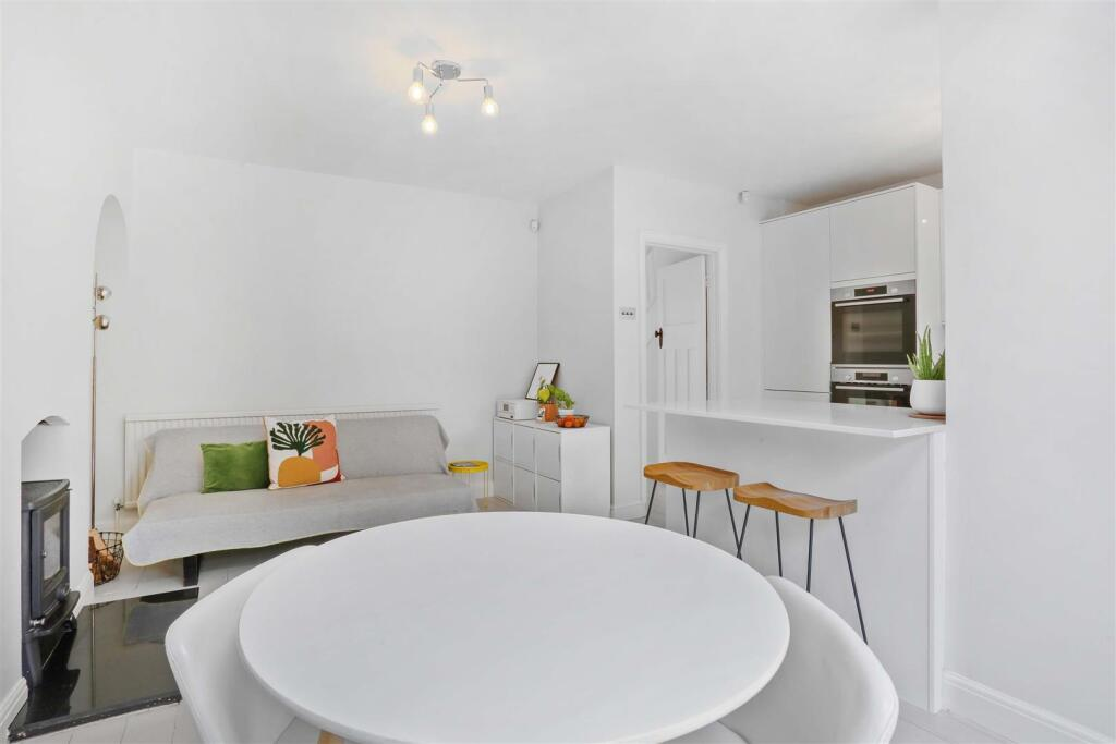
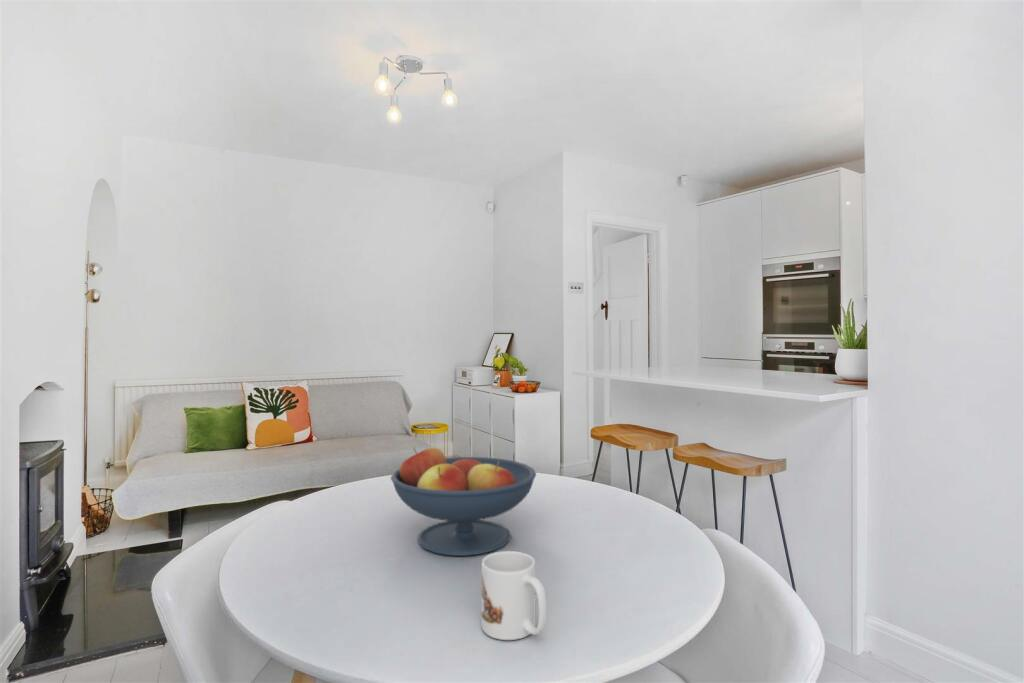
+ fruit bowl (464, 493)
+ mug (516, 597)
